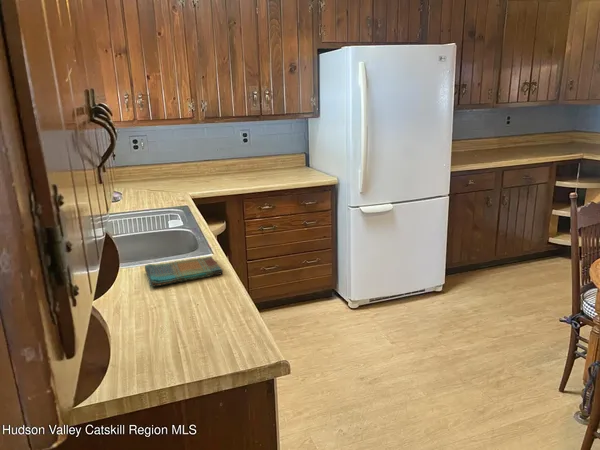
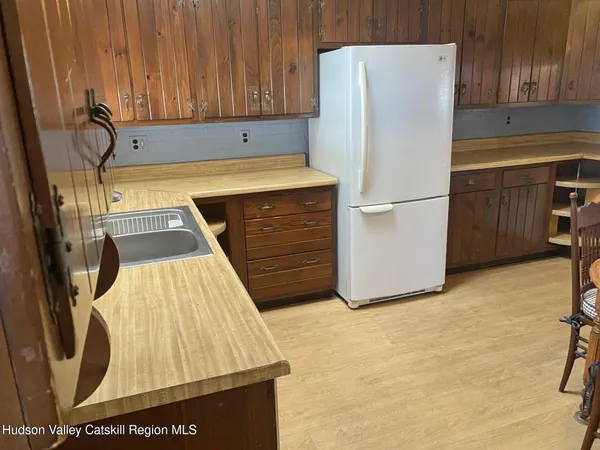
- dish towel (183, 269)
